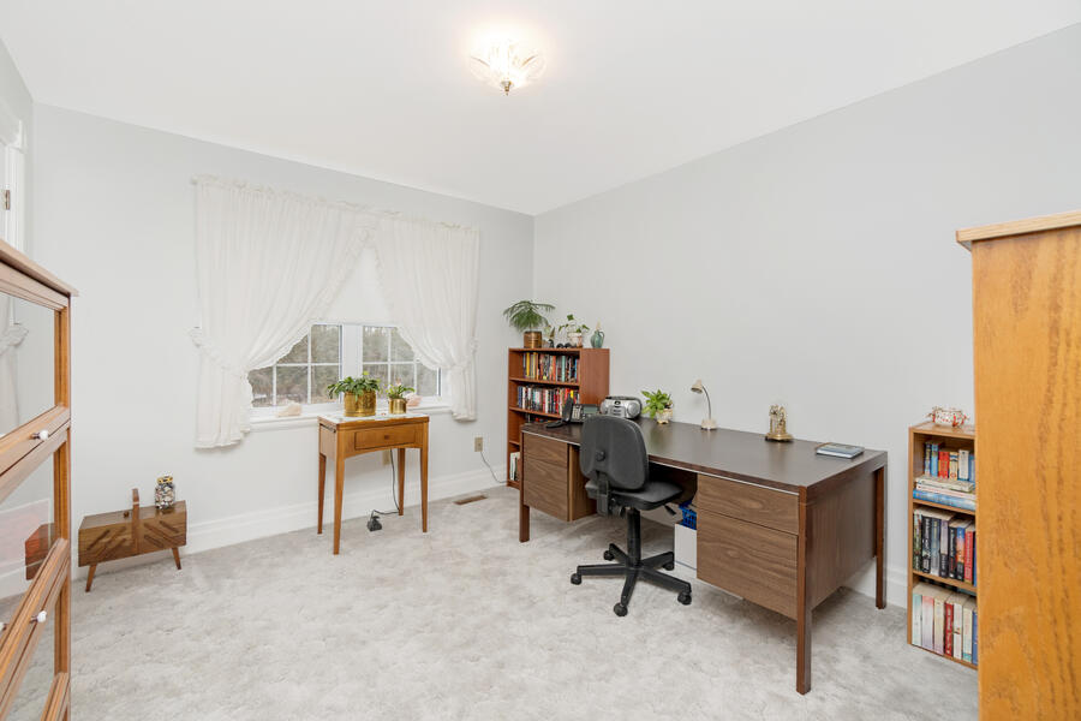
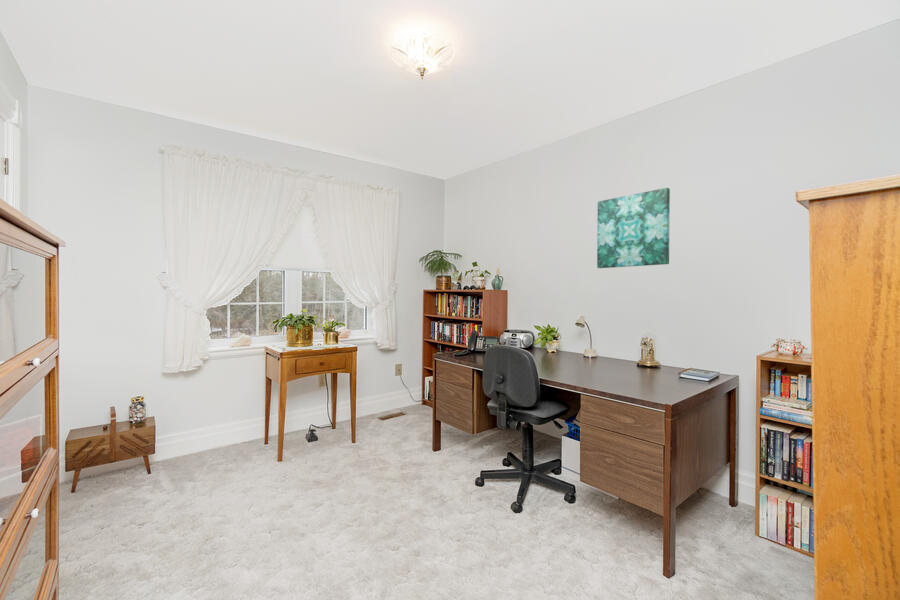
+ wall art (631, 230)
